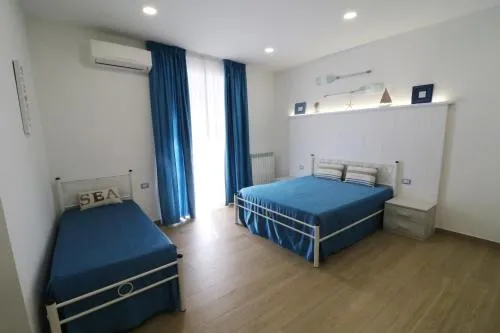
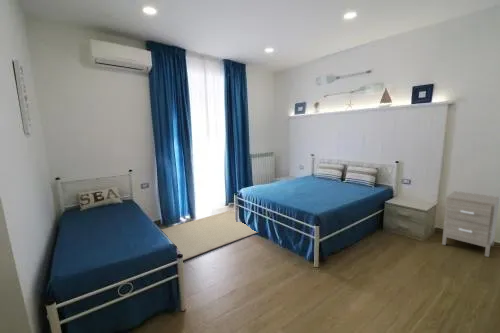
+ nightstand (469, 221)
+ rug (216, 228)
